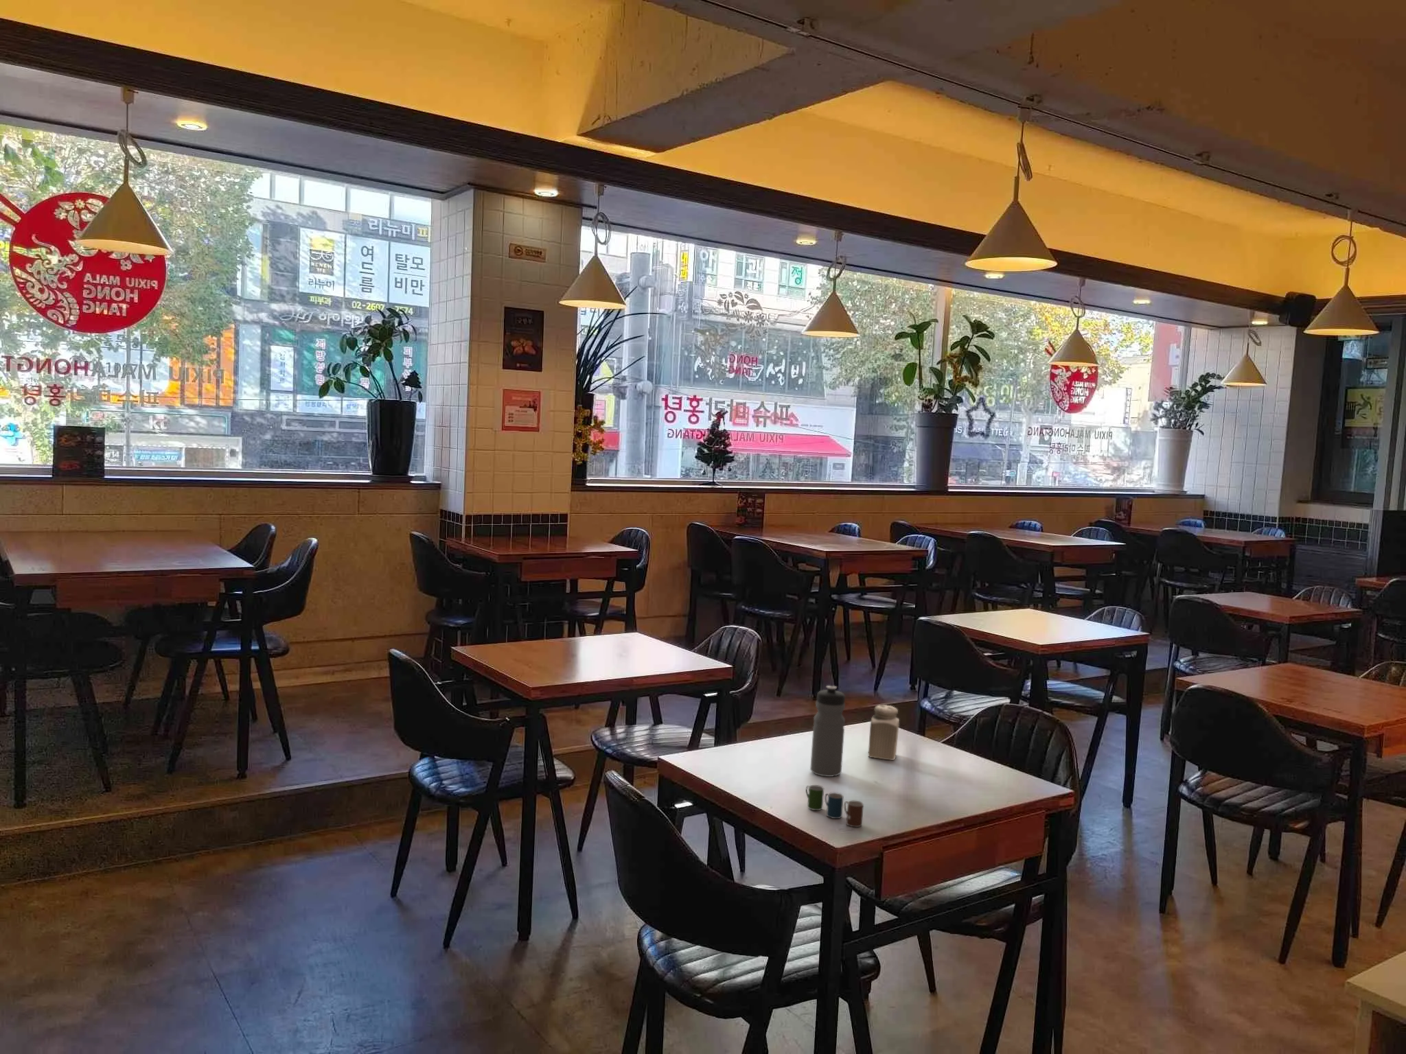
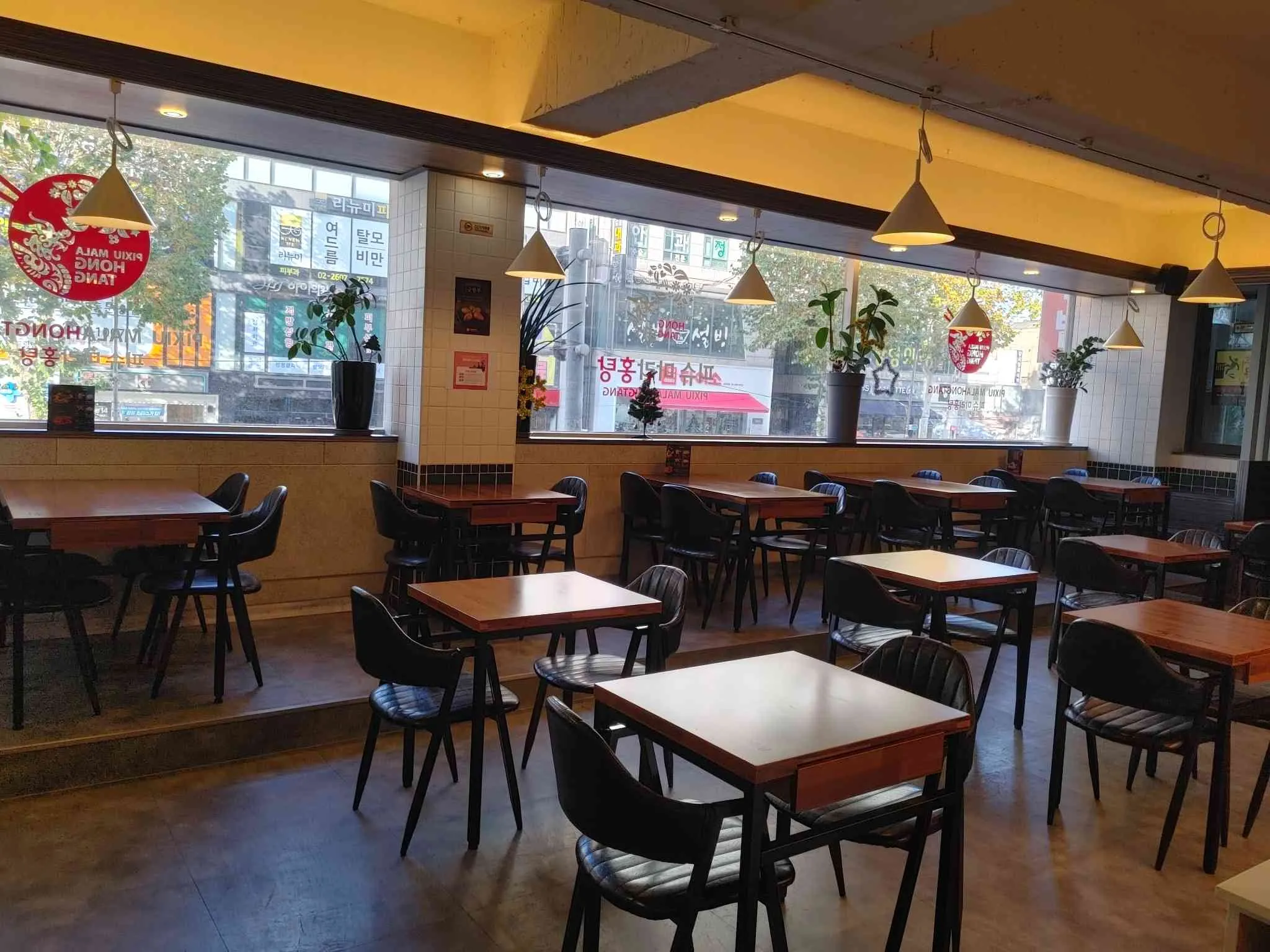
- water bottle (828, 728)
- cup (833, 797)
- salt shaker (885, 731)
